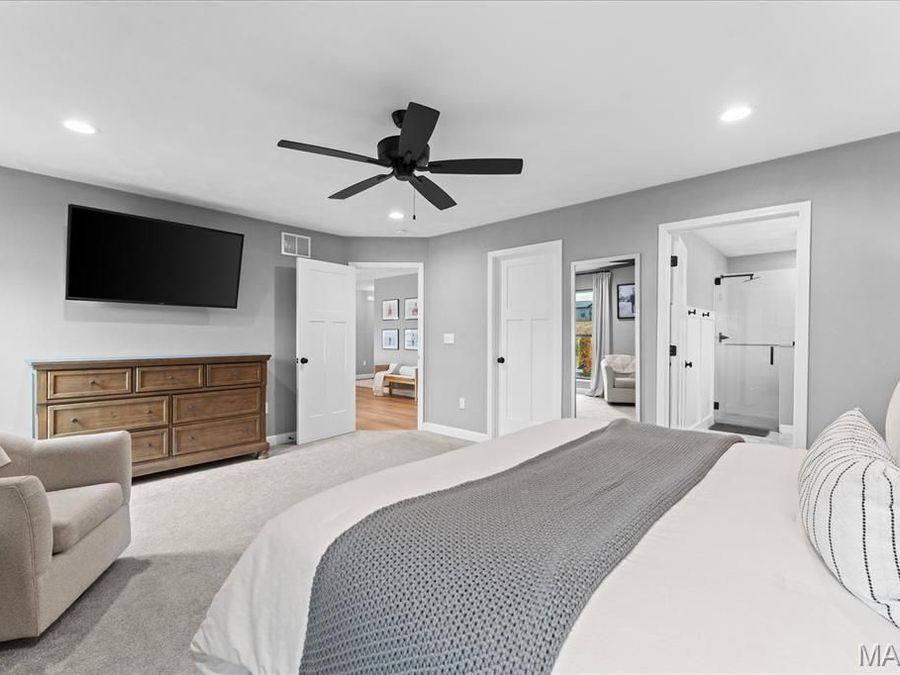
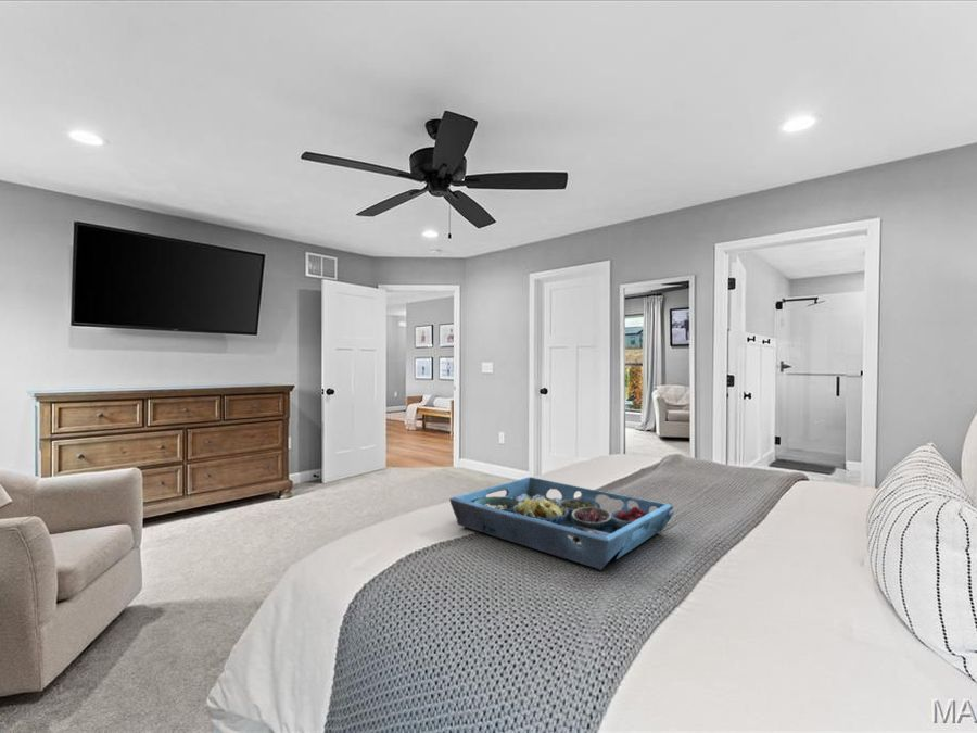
+ serving tray (558, 513)
